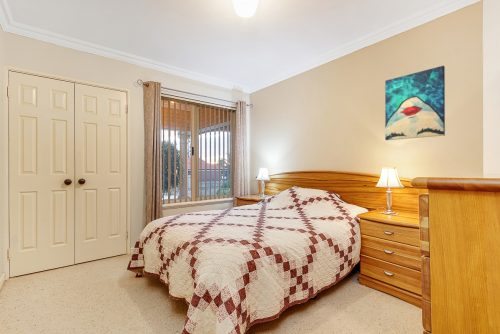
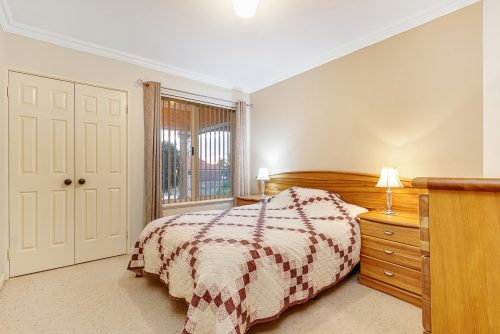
- wall art (412, 106)
